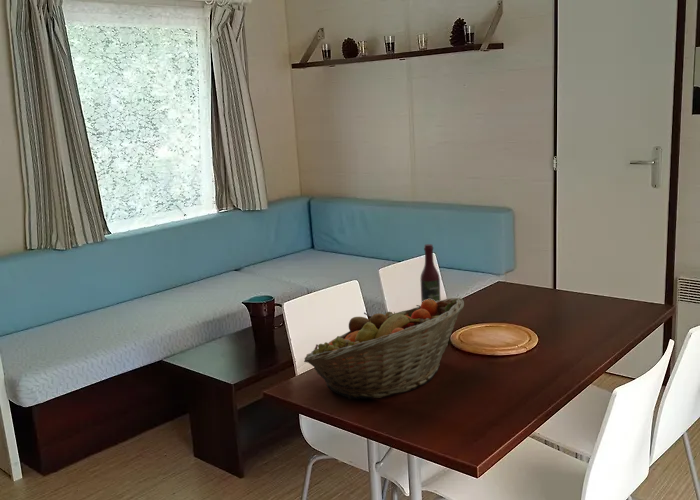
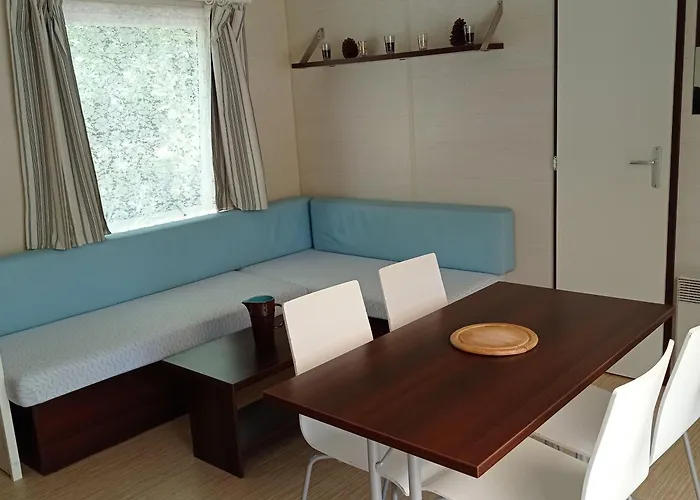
- fruit basket (387, 341)
- wine bottle (430, 290)
